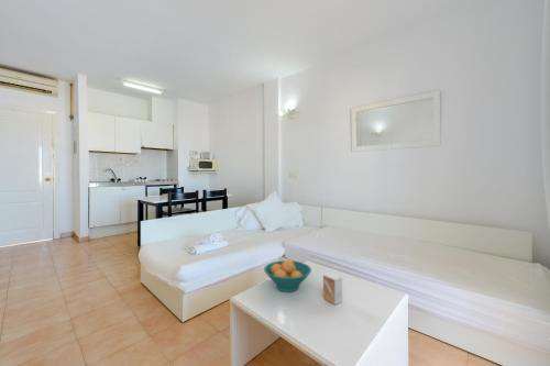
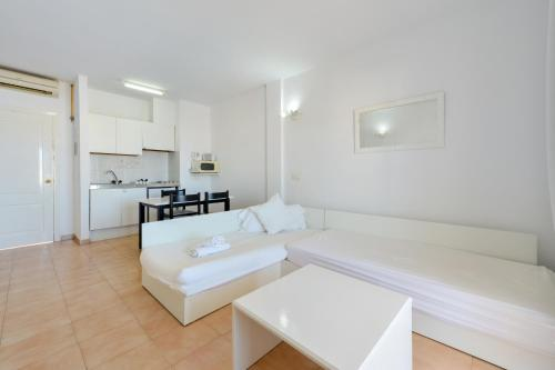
- fruit bowl (287, 273)
- small box (332, 287)
